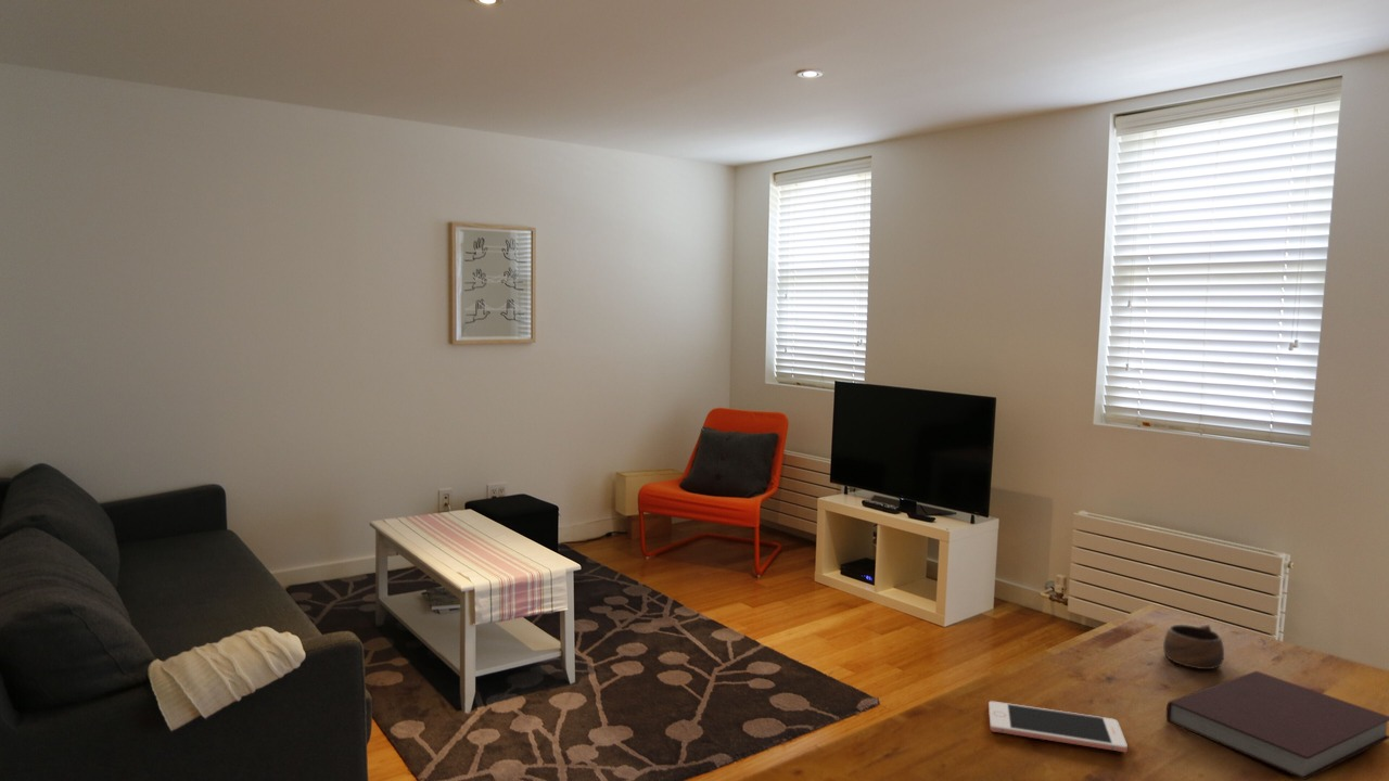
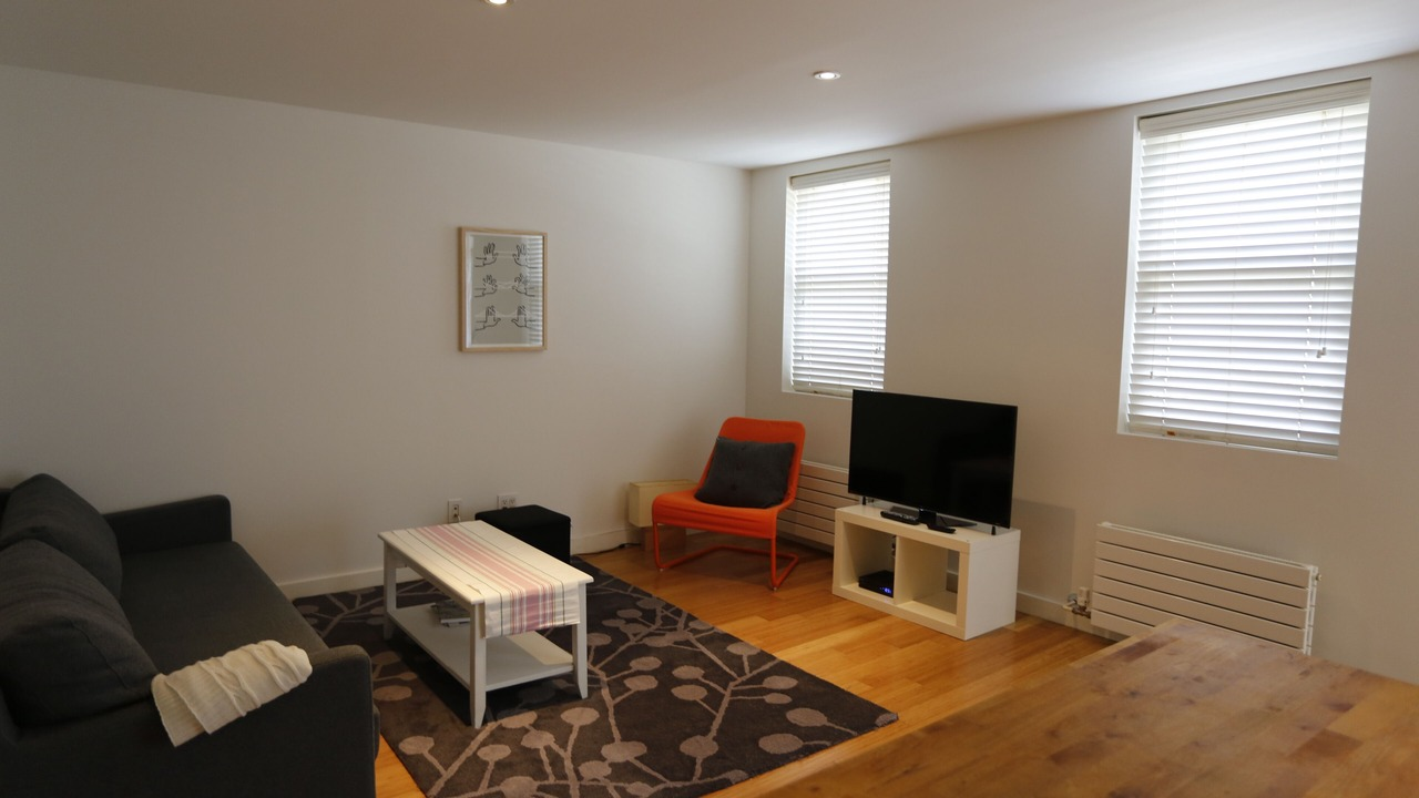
- cell phone (1054, 725)
- notebook (1277, 719)
- cup (1198, 644)
